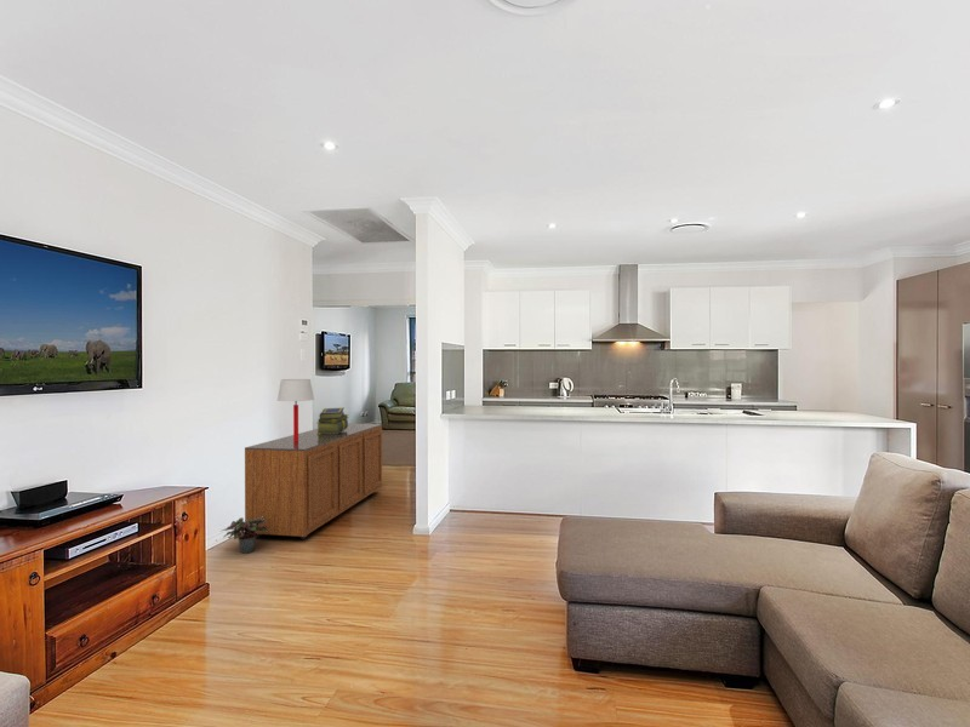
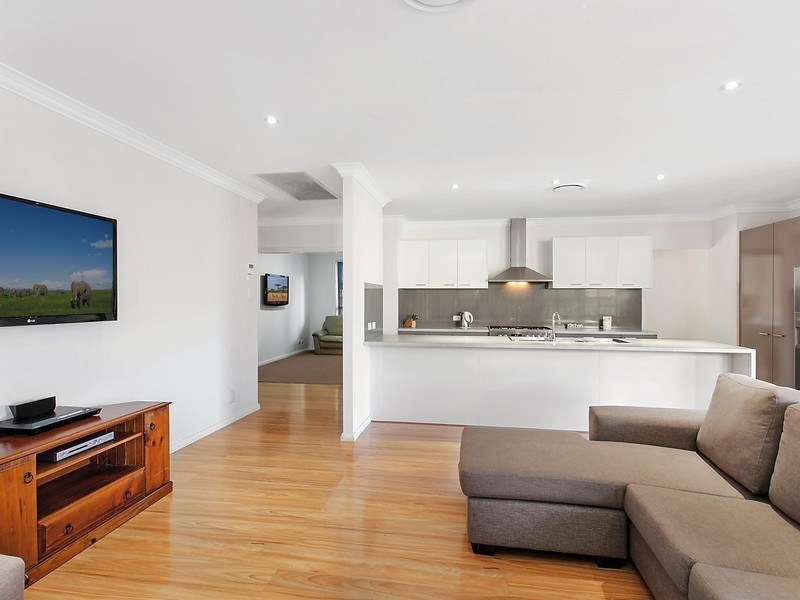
- sideboard (324, 473)
- potted plant (246, 534)
- stack of books (332, 419)
- table lamp (296, 411)
